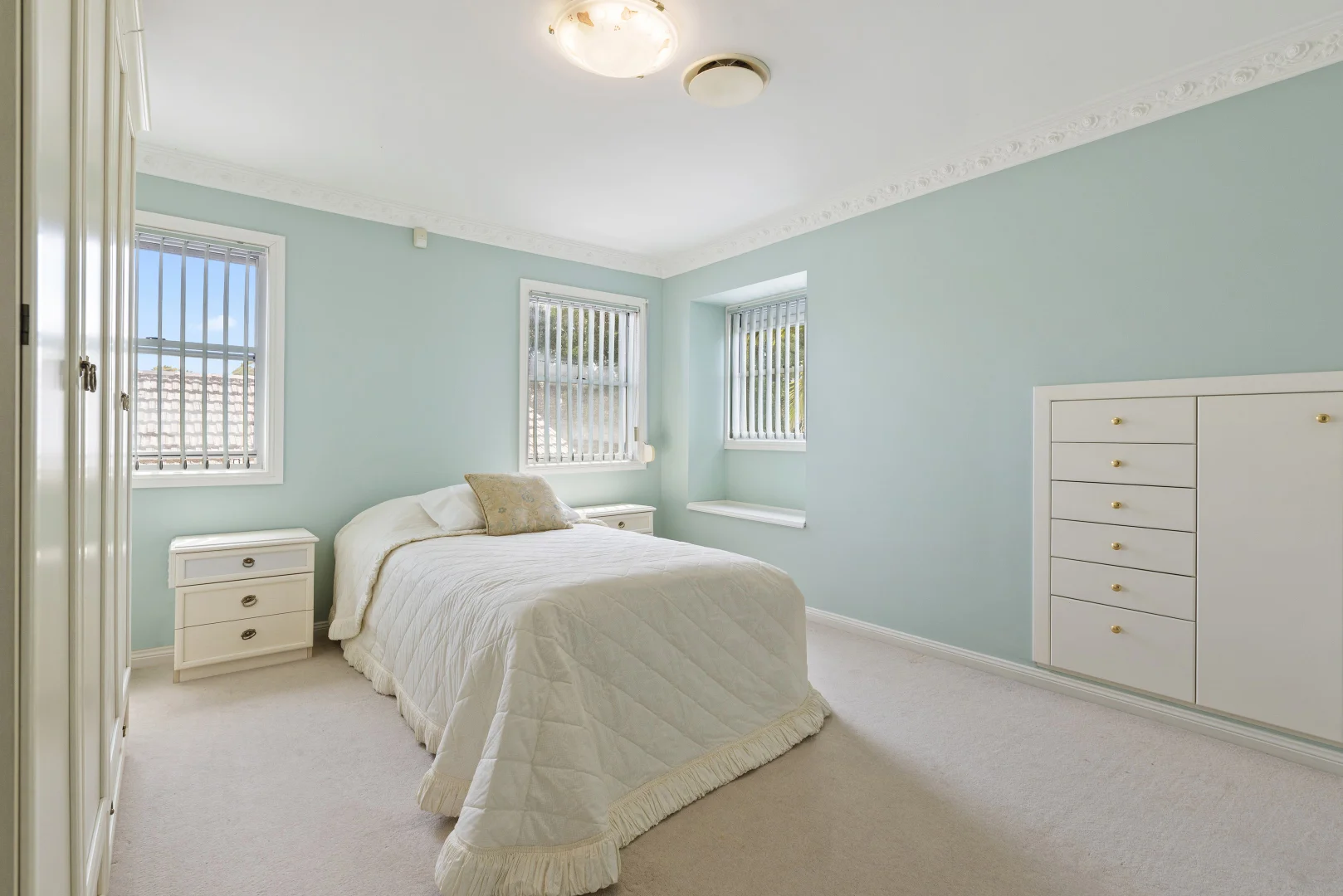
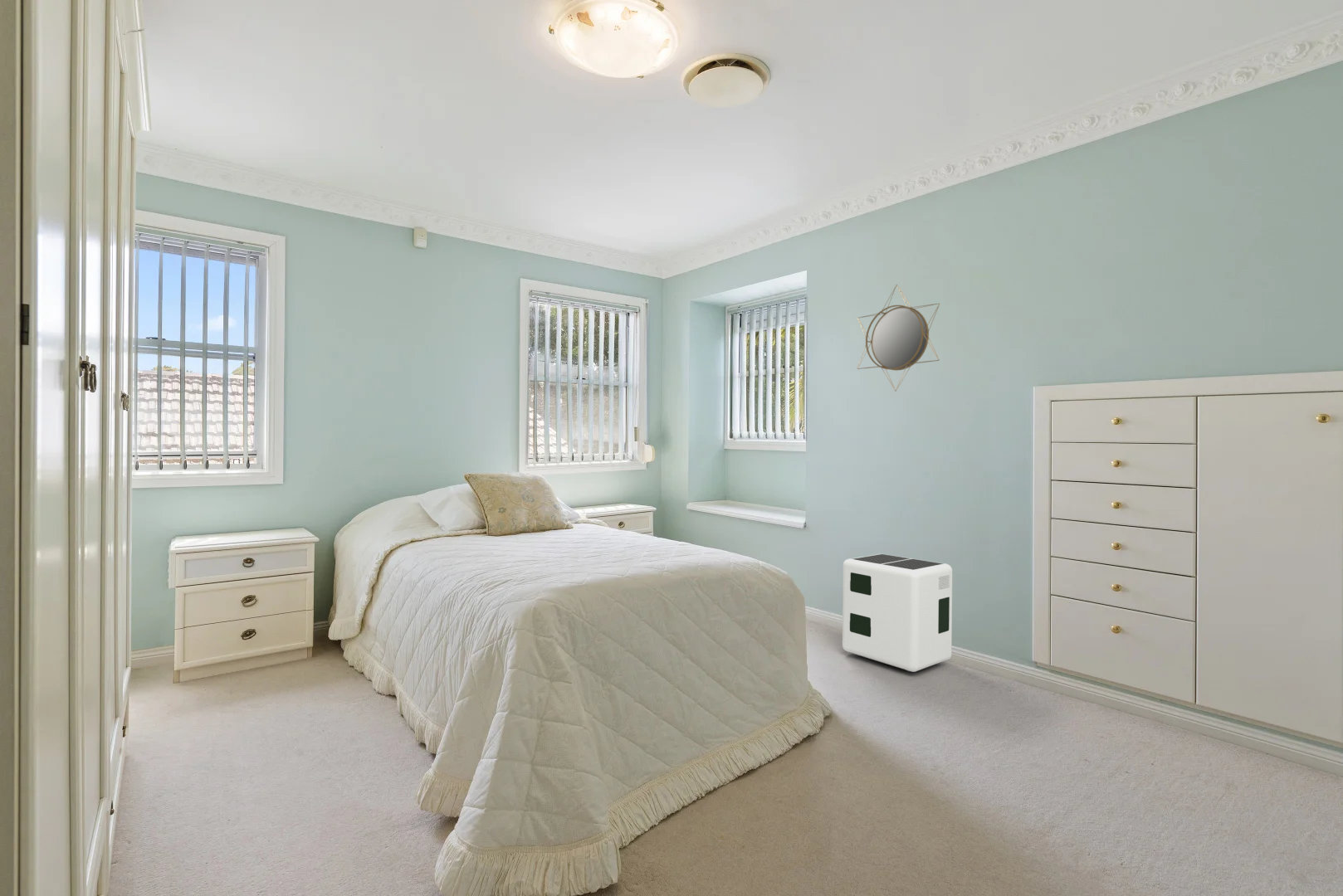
+ air purifier (896, 610)
+ home mirror (896, 338)
